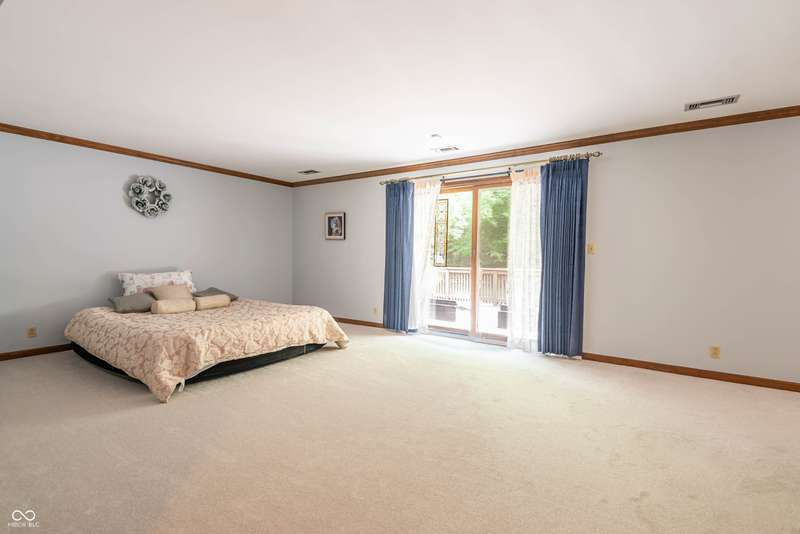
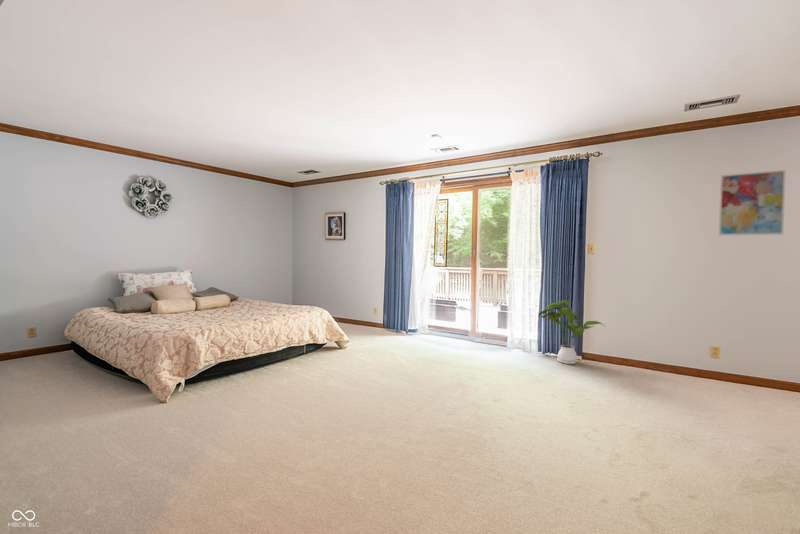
+ wall art (750, 203)
+ house plant (565, 332)
